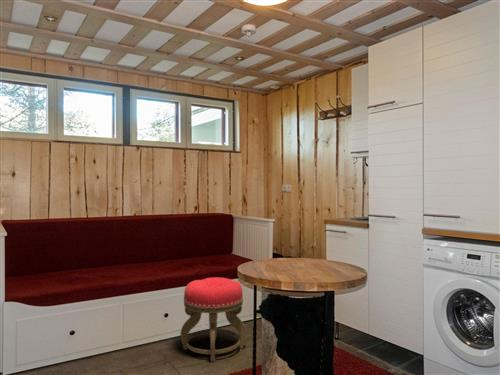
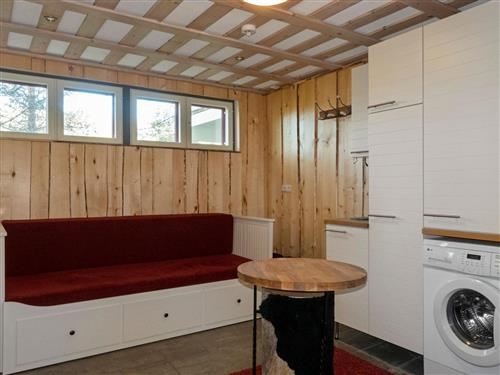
- stool (213, 315)
